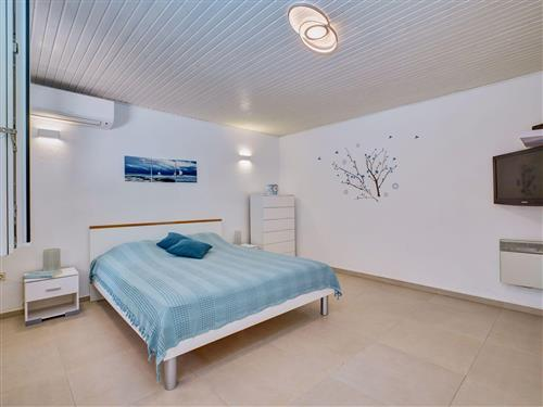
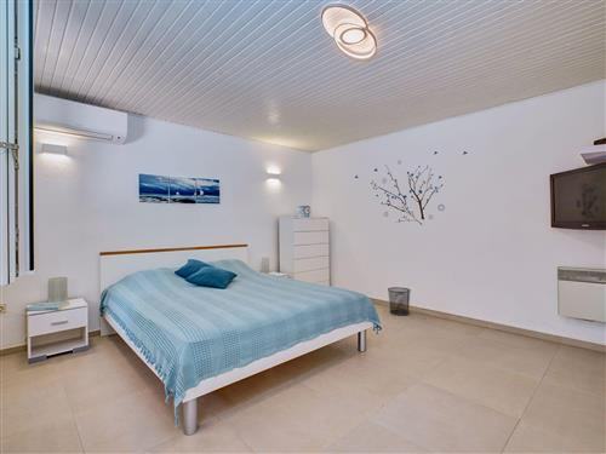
+ waste bin (399, 301)
